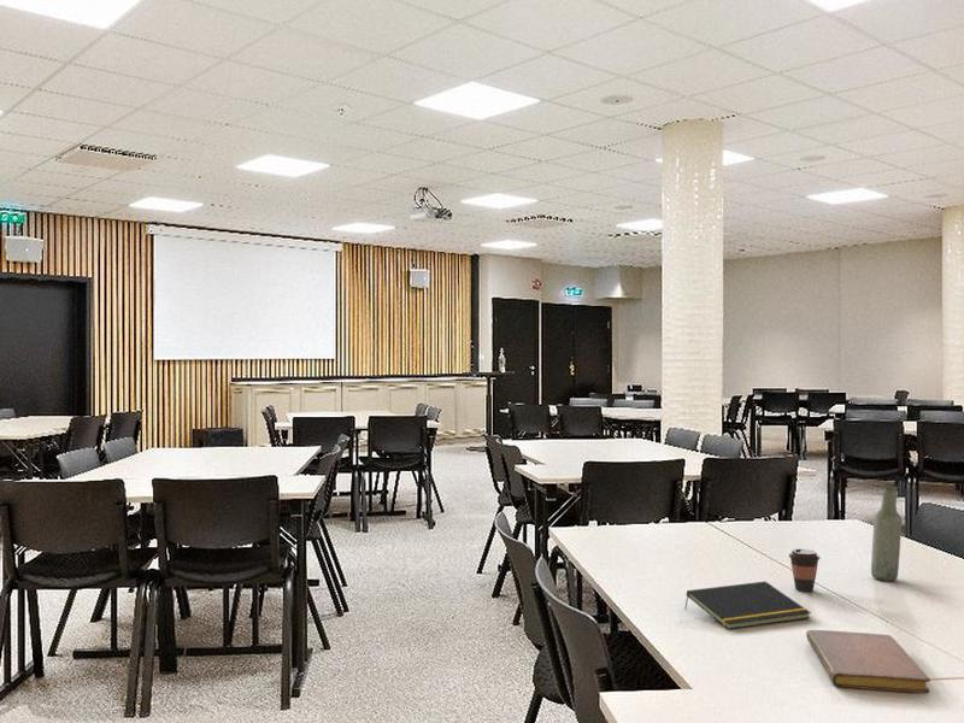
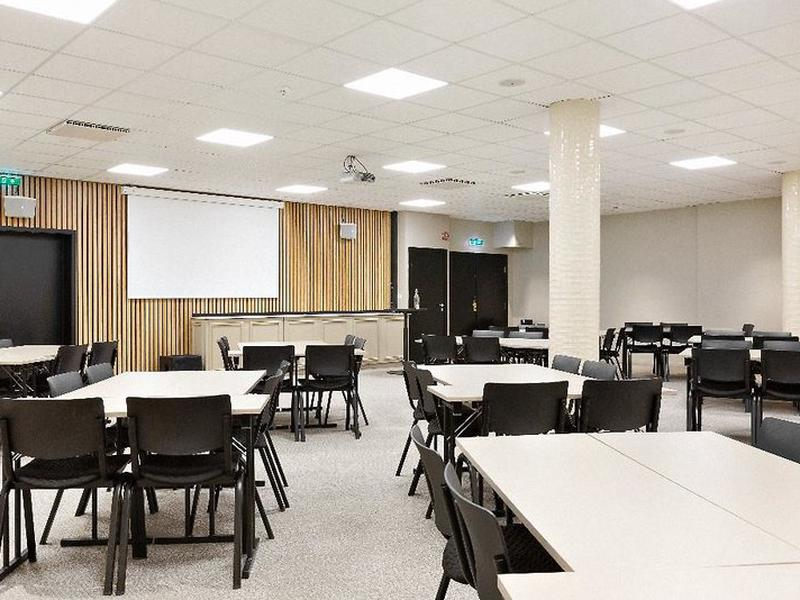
- coffee cup (804, 570)
- notebook (863, 658)
- bottle (886, 533)
- notepad (747, 604)
